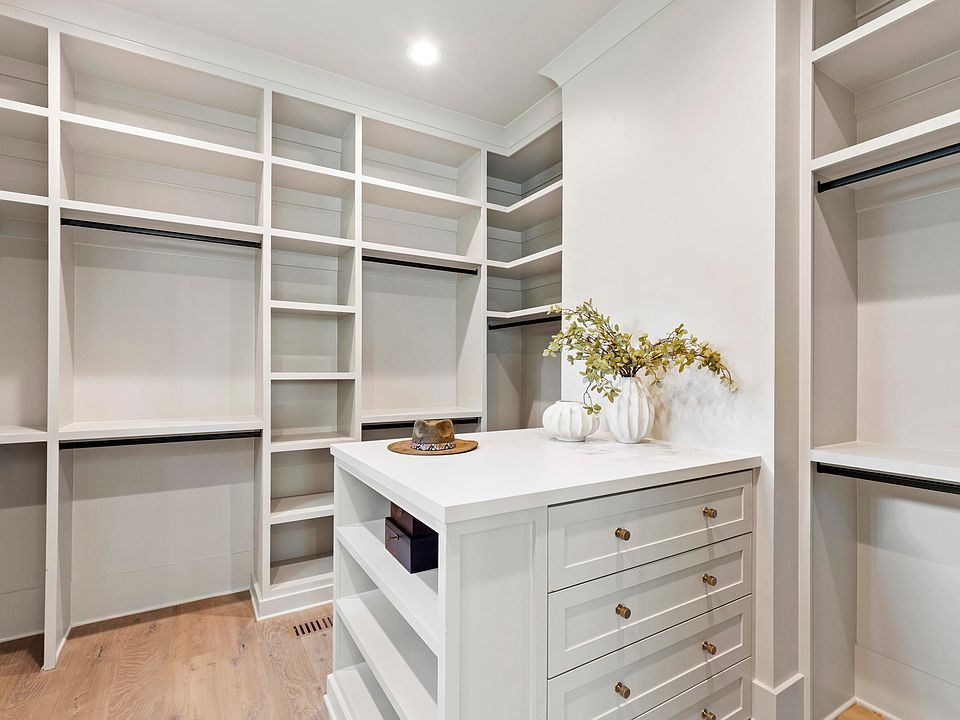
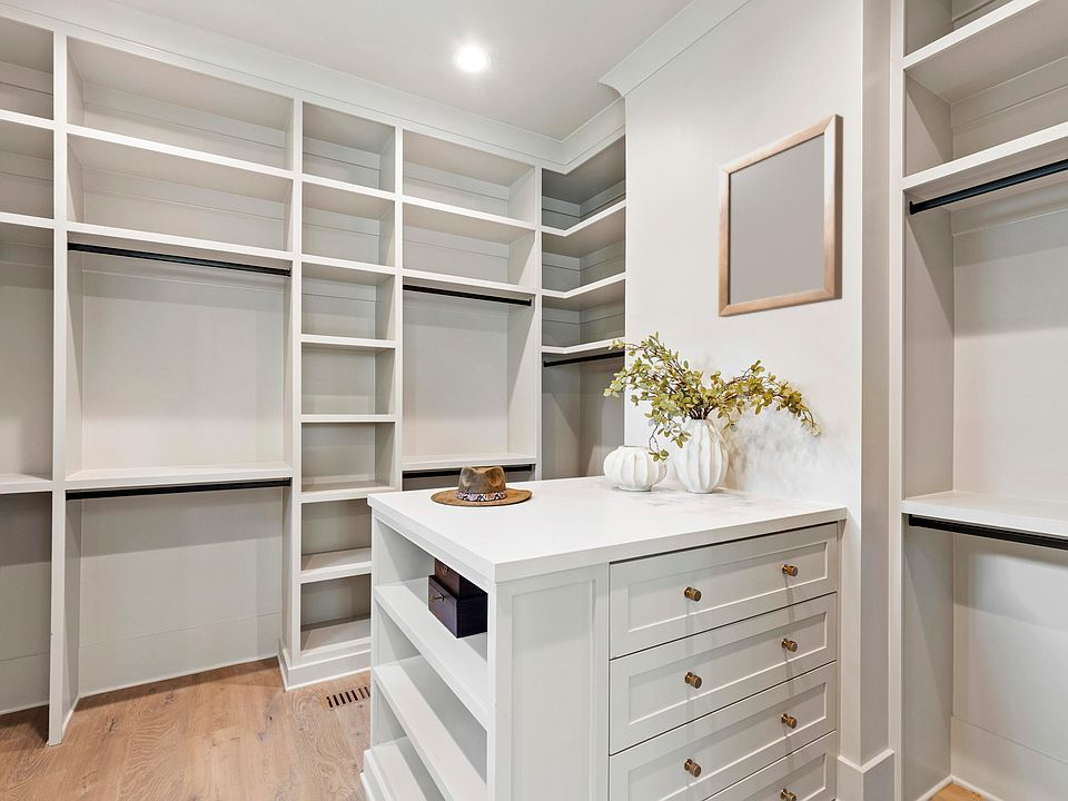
+ home mirror (774, 226)
